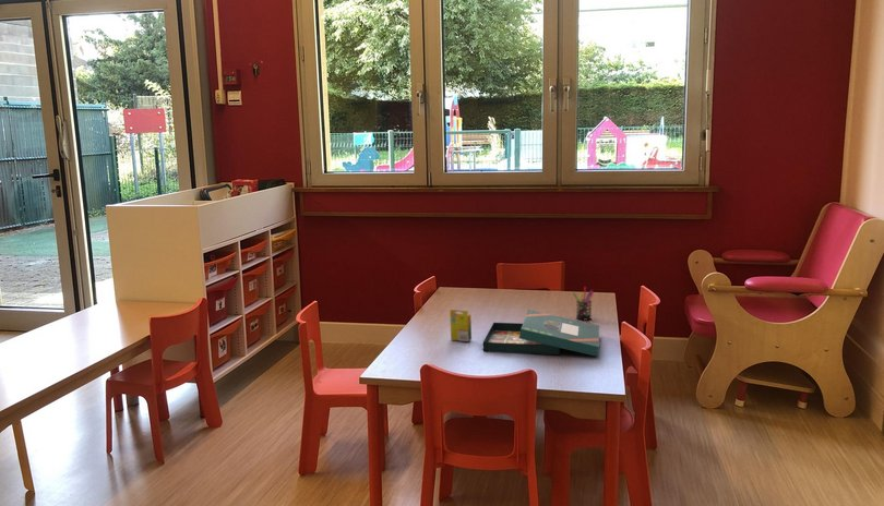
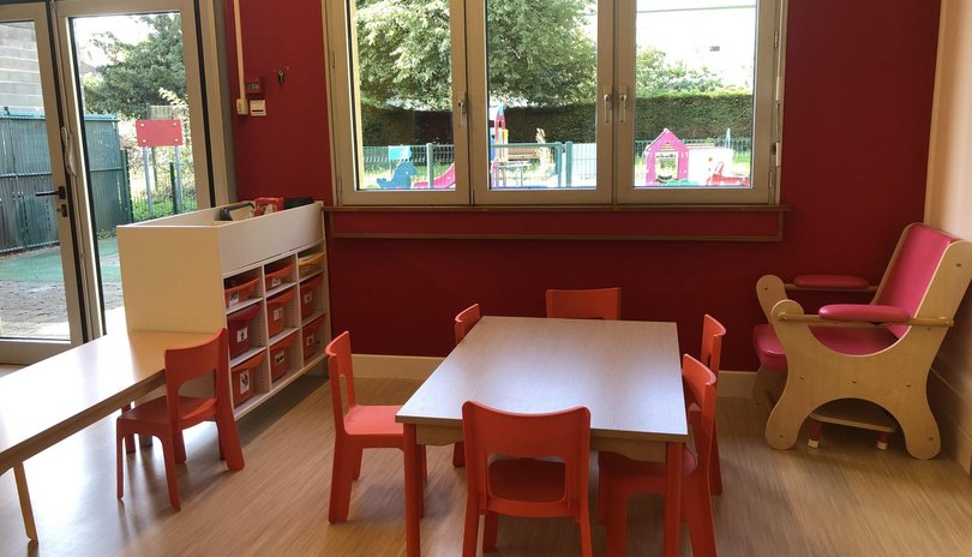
- crayon box (461, 324)
- board game (542, 330)
- pen holder (582, 302)
